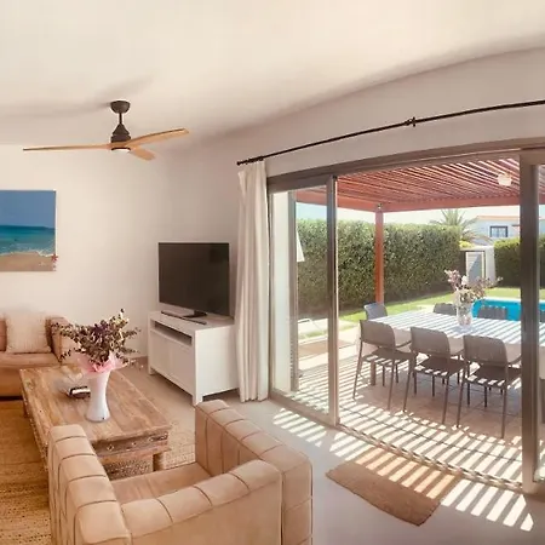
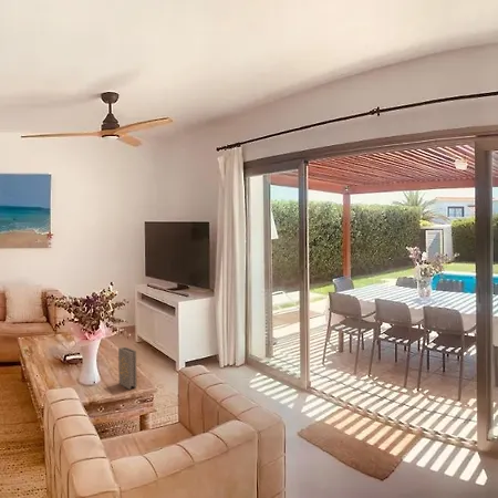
+ book (127, 367)
